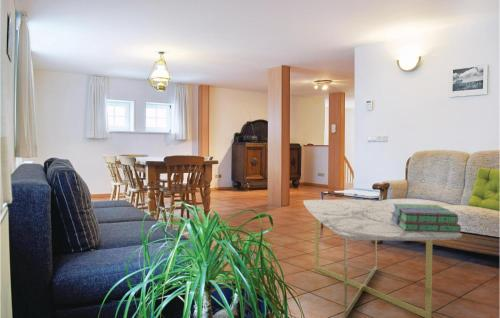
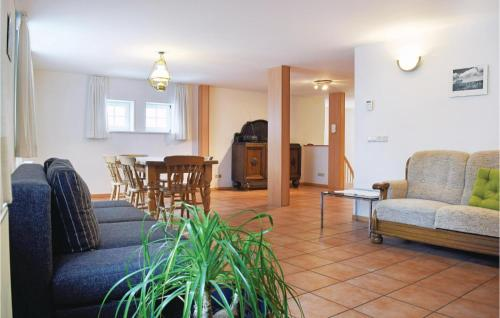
- stack of books (422, 216)
- coffee table (362, 239)
